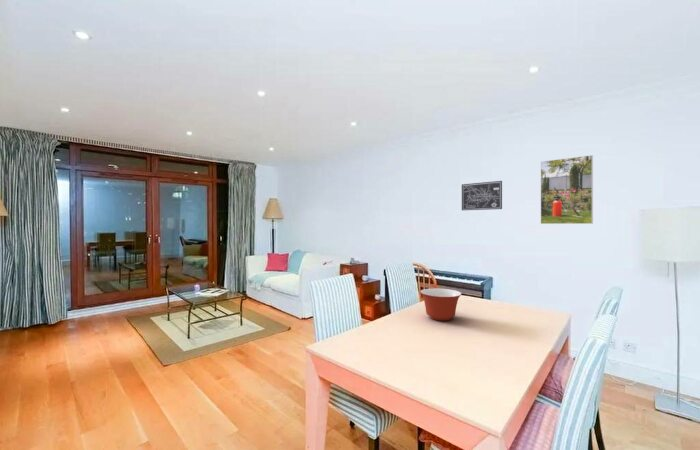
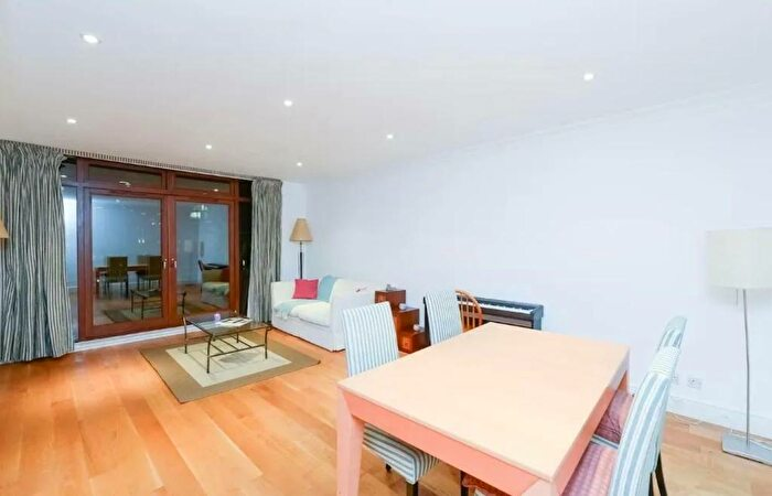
- wall art (481, 196)
- mixing bowl (440, 304)
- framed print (565, 191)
